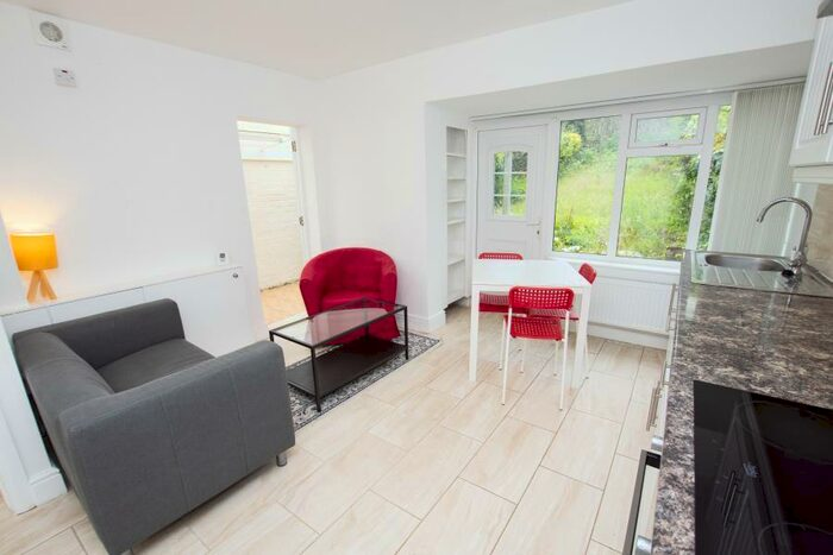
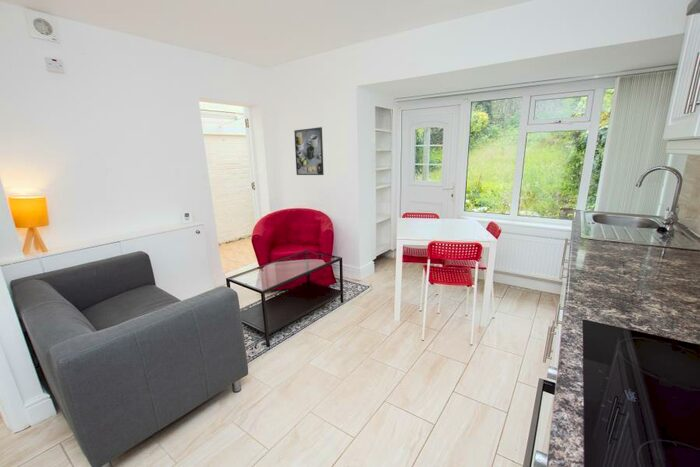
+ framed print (308, 152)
